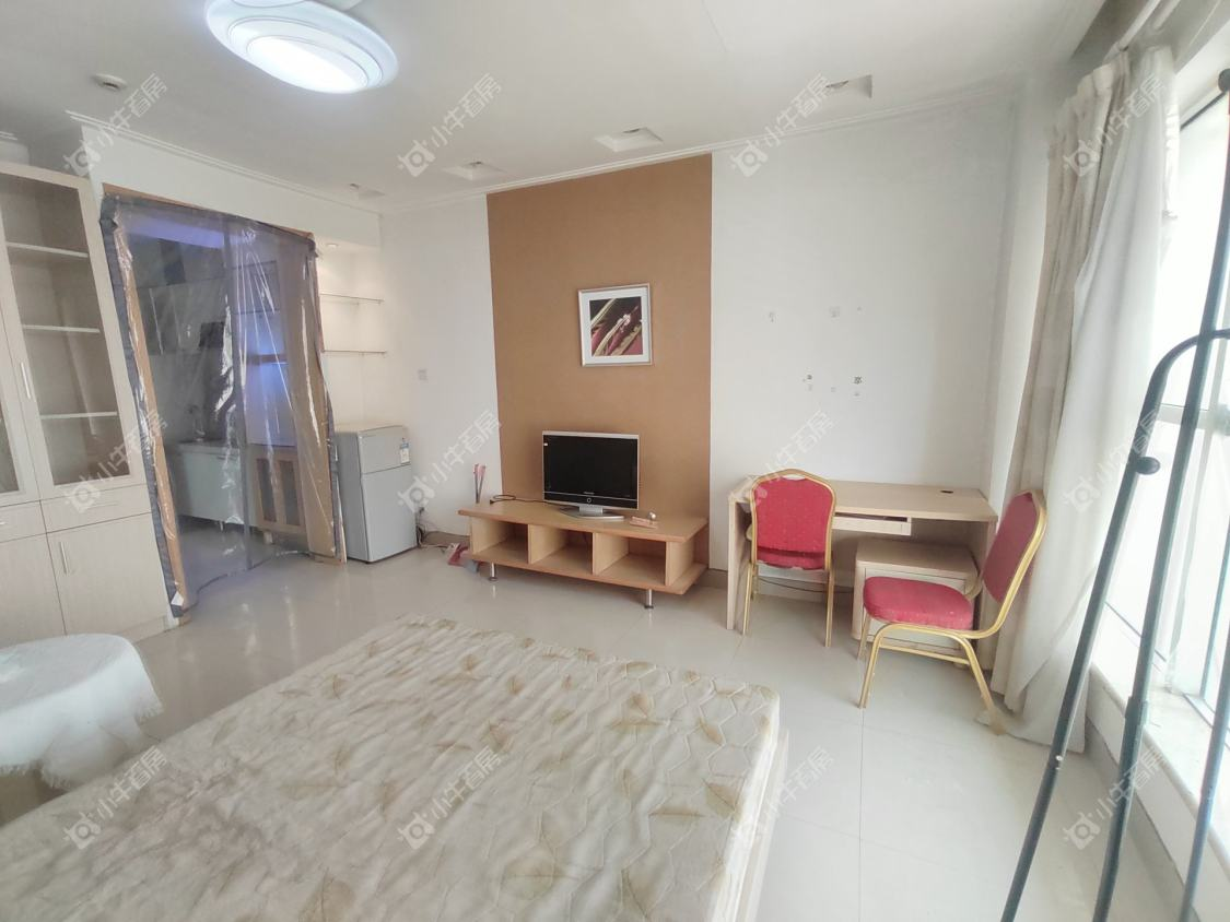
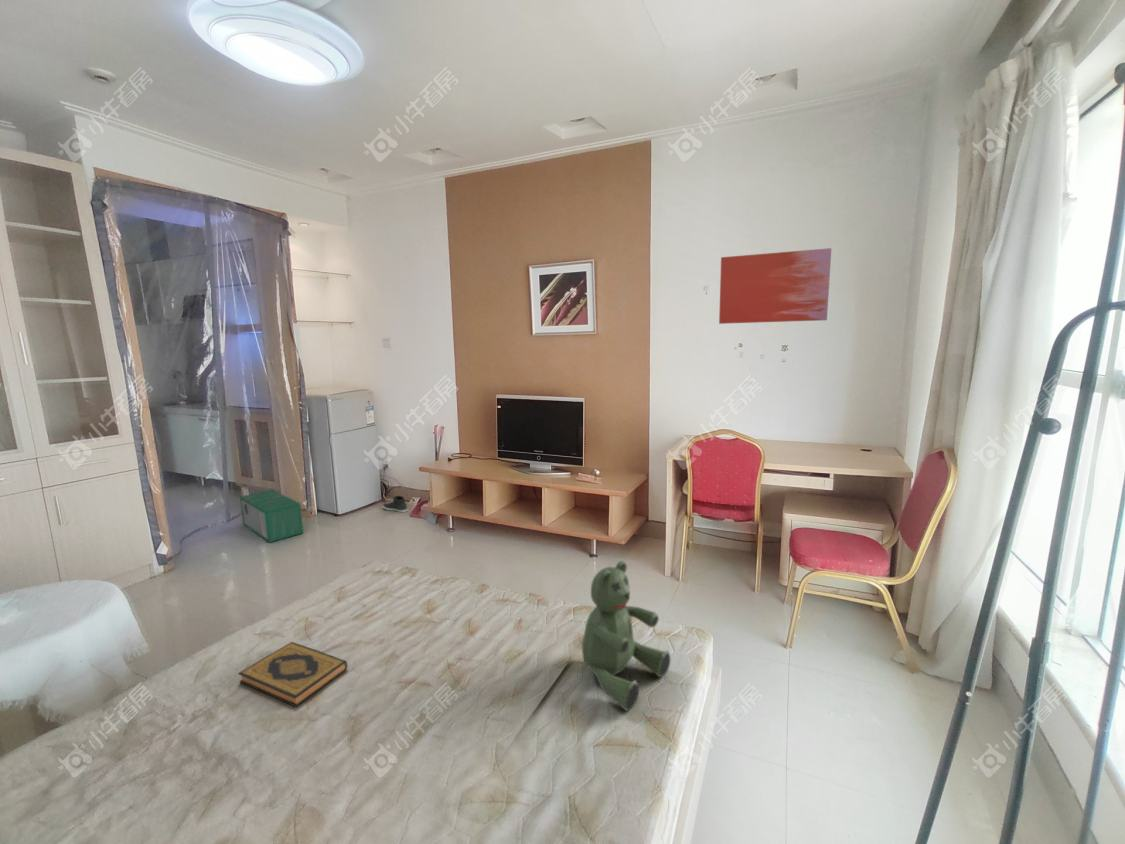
+ wall art (772, 288)
+ sneaker (394, 502)
+ hardback book (294, 671)
+ storage bin (270, 514)
+ teddy bear (616, 622)
